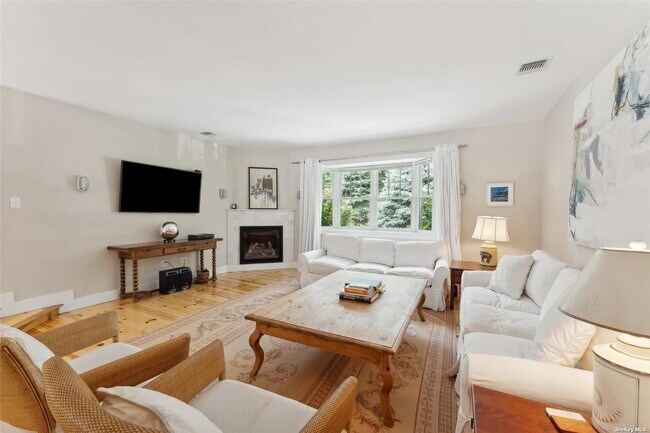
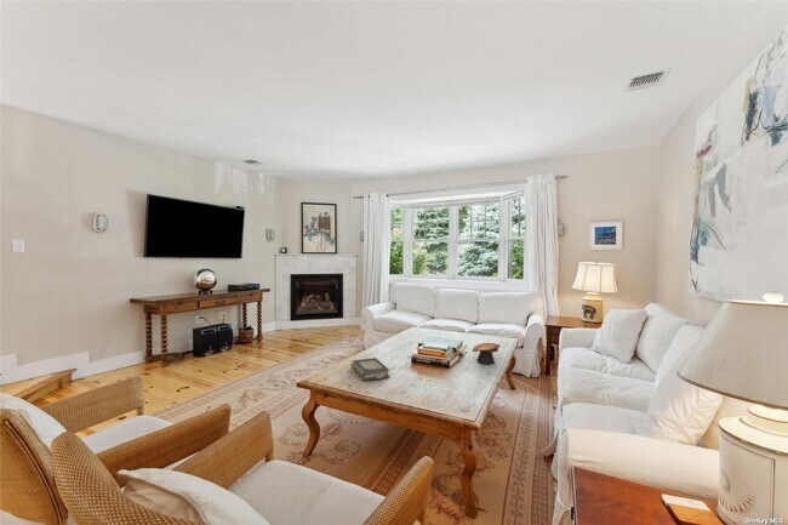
+ book (371, 367)
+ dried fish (484, 354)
